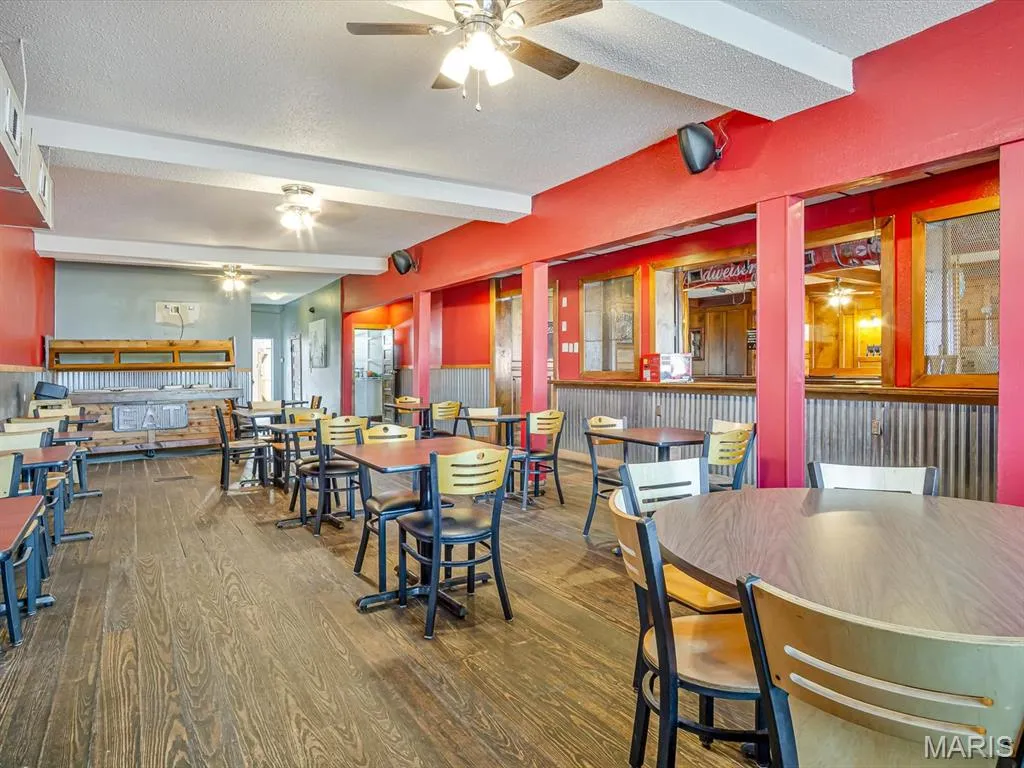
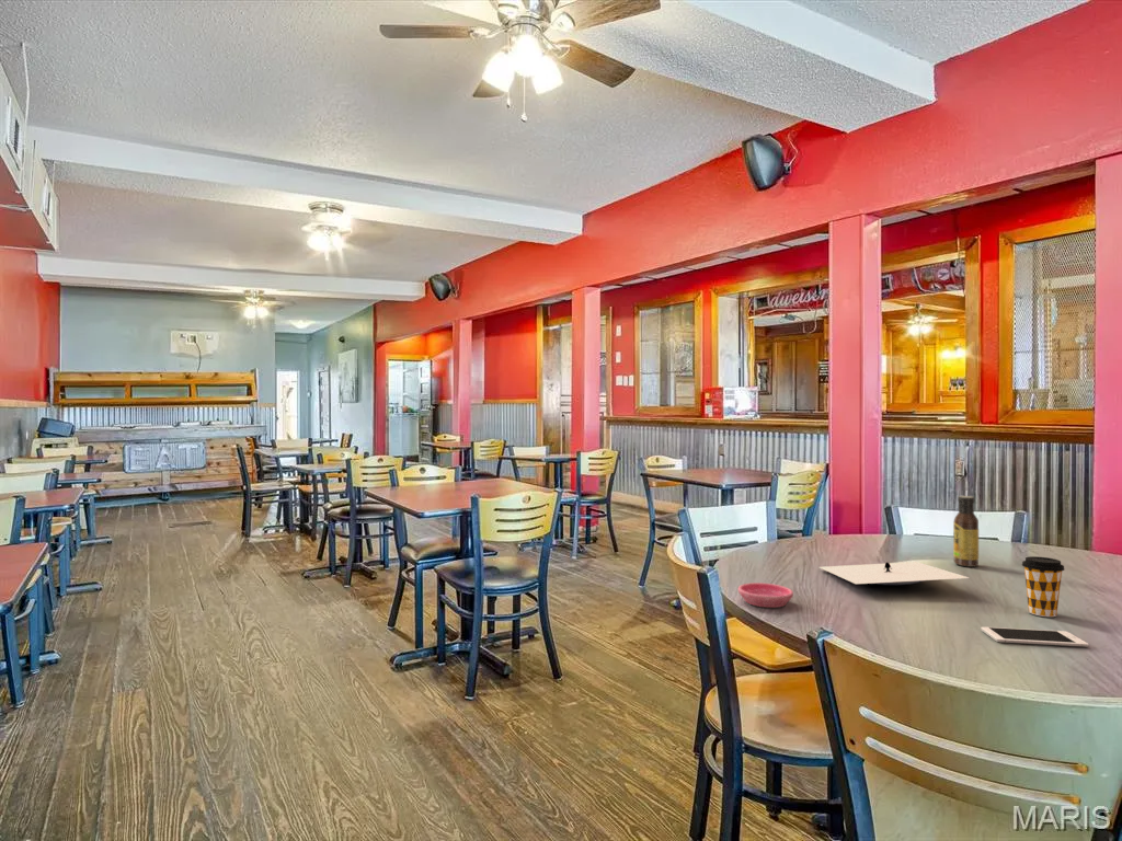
+ coffee cup (1042, 586)
+ cell phone (1032, 636)
+ plate (888, 572)
+ saucer (765, 595)
+ sauce bottle (965, 530)
